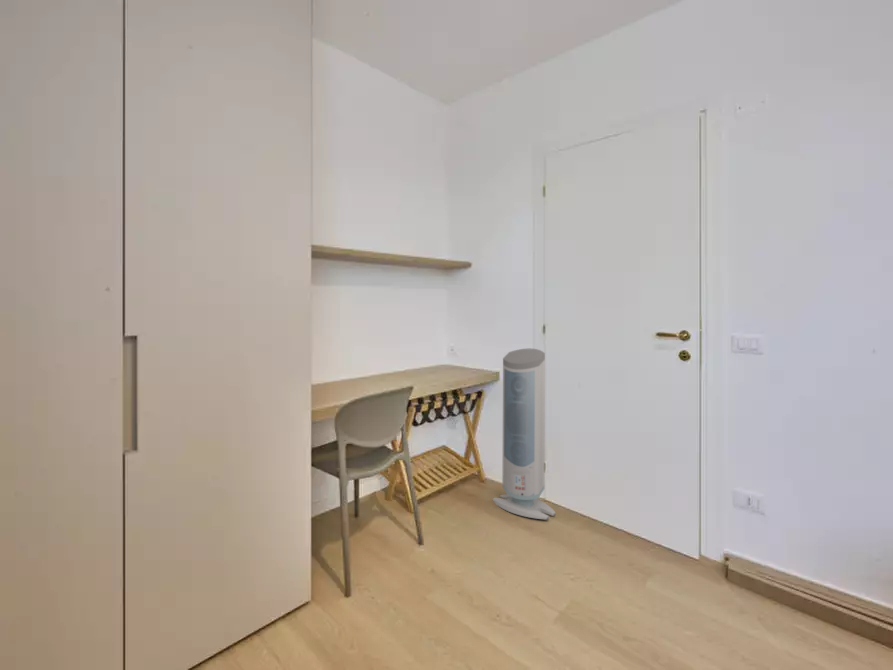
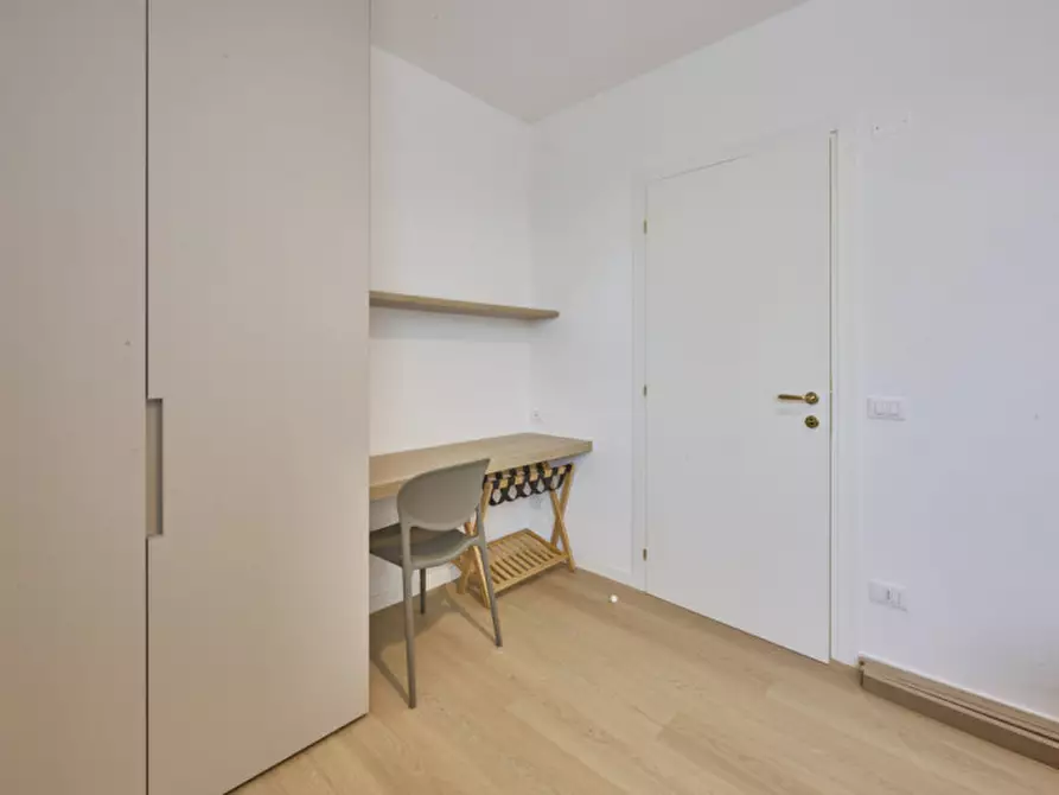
- air purifier (523, 427)
